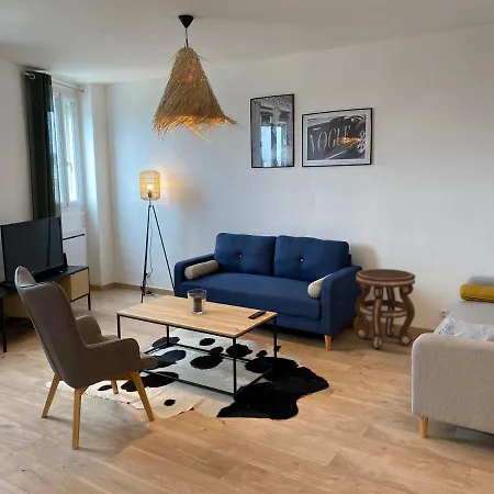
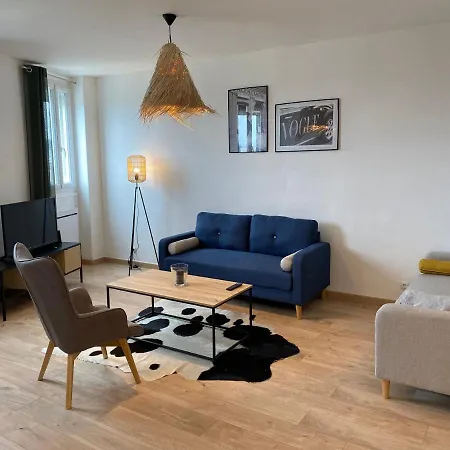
- side table (384, 305)
